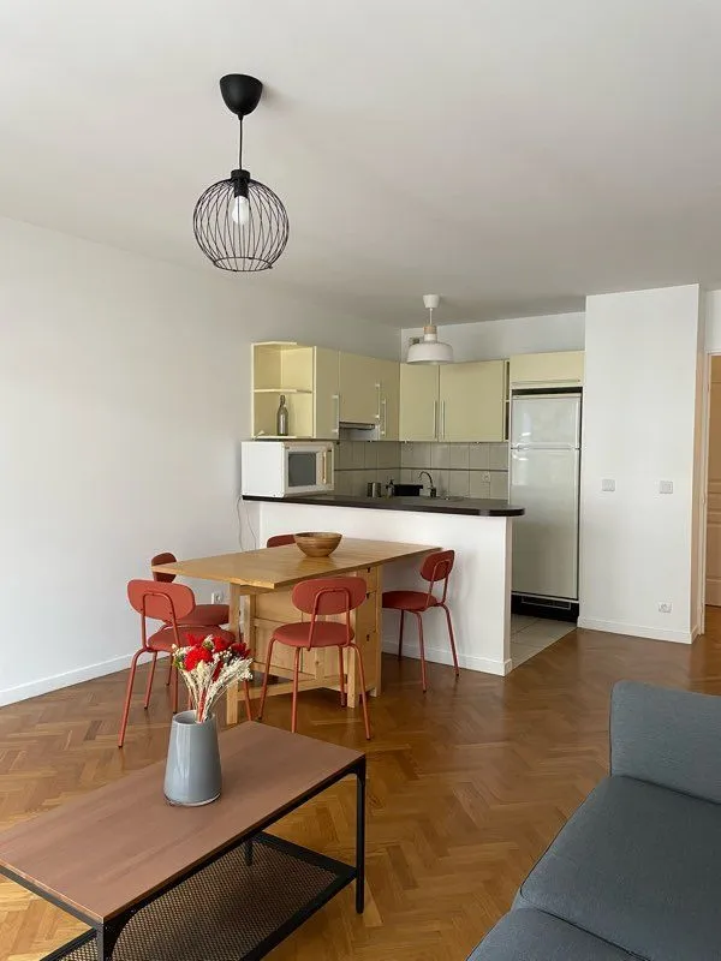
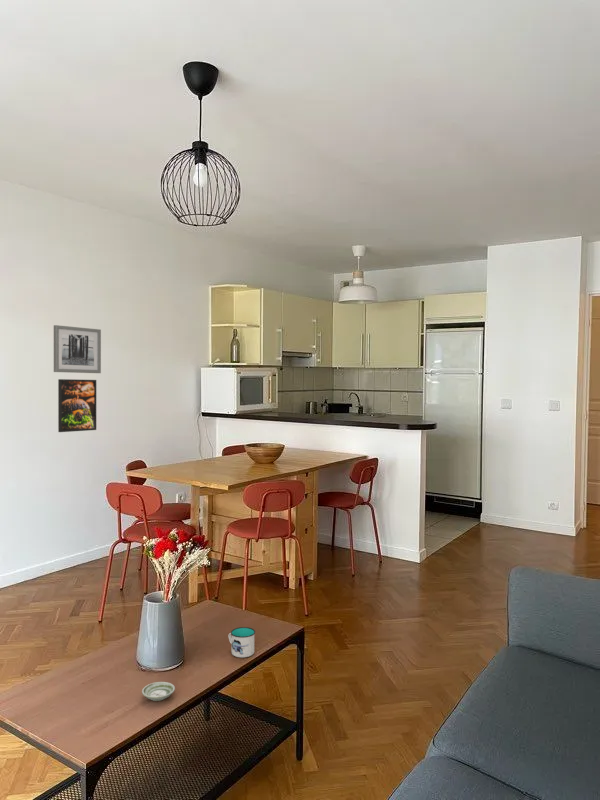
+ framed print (77, 405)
+ mug (240, 641)
+ saucer (158, 692)
+ wall art (78, 350)
